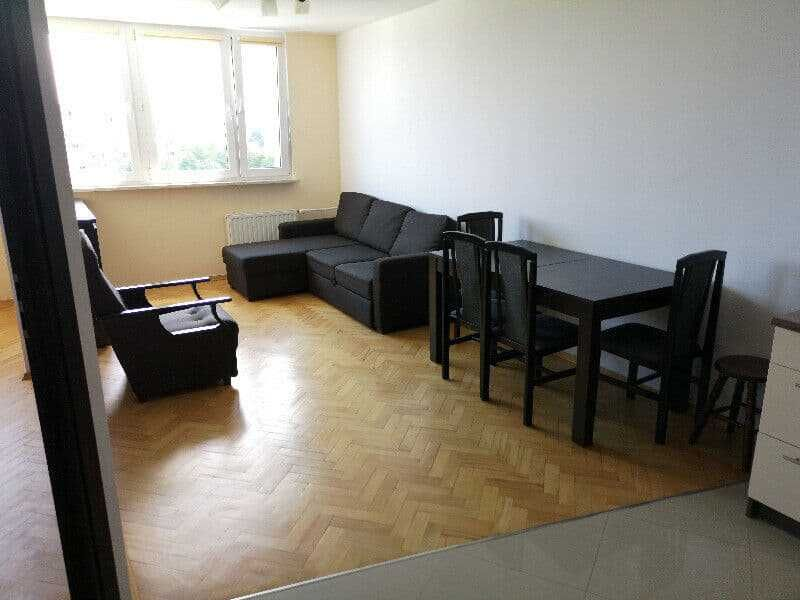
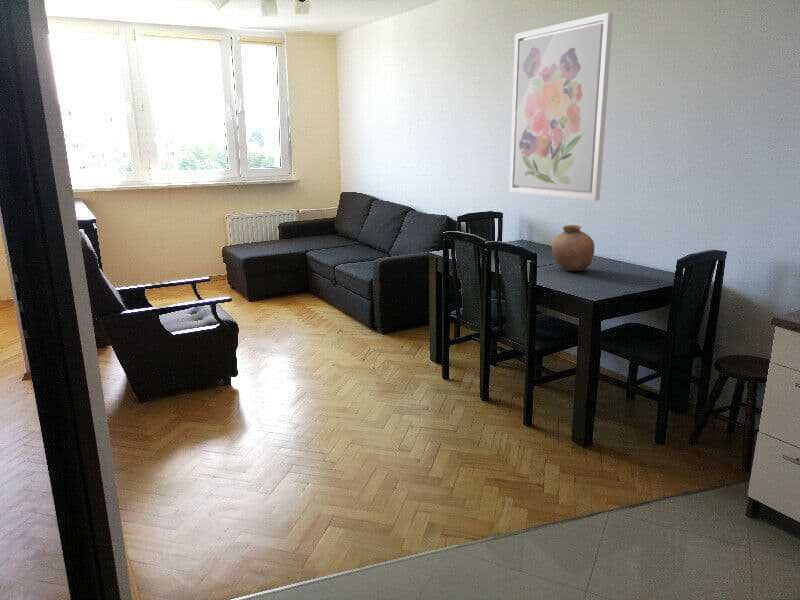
+ wall art (555, 113)
+ pottery (572, 248)
